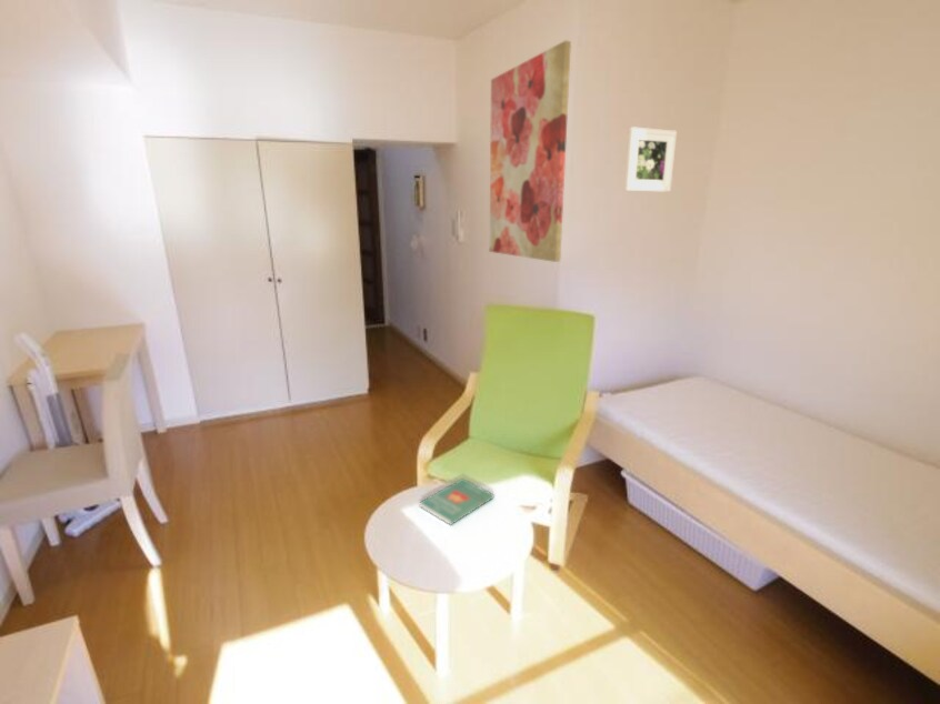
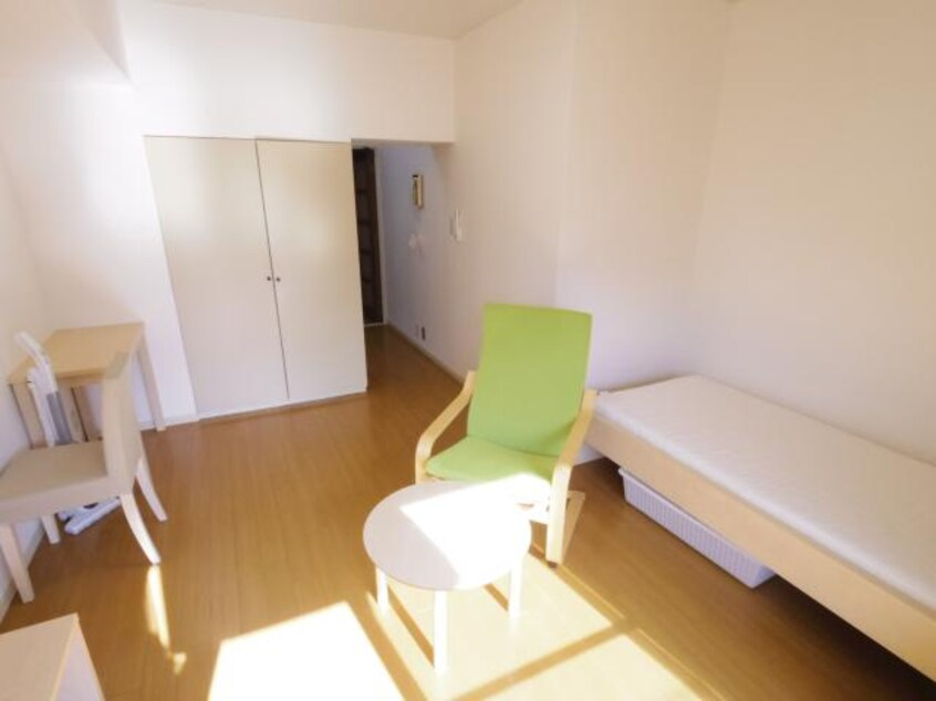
- wall art (522, 164)
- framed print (650, 160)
- book (457, 500)
